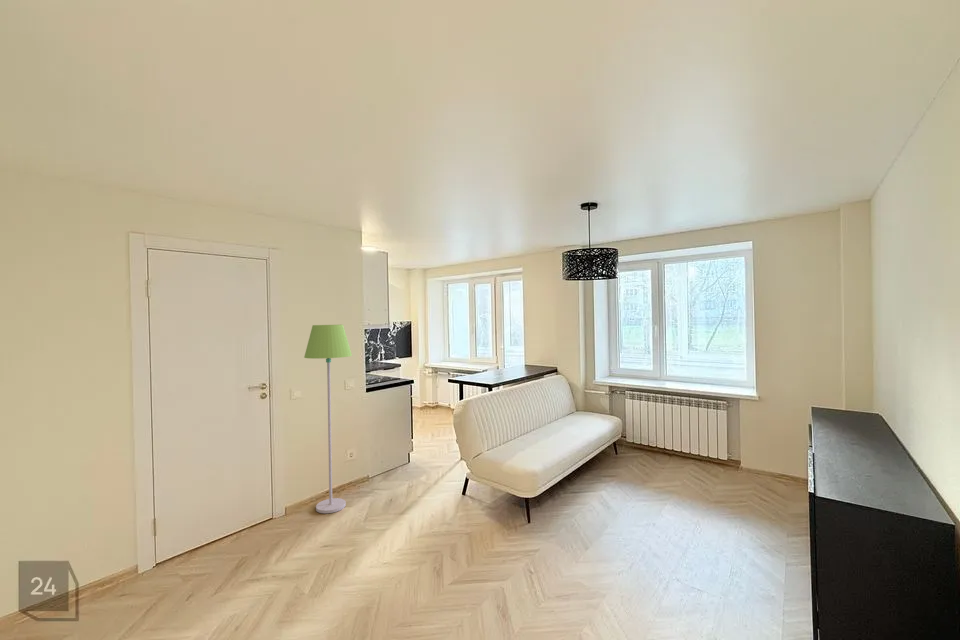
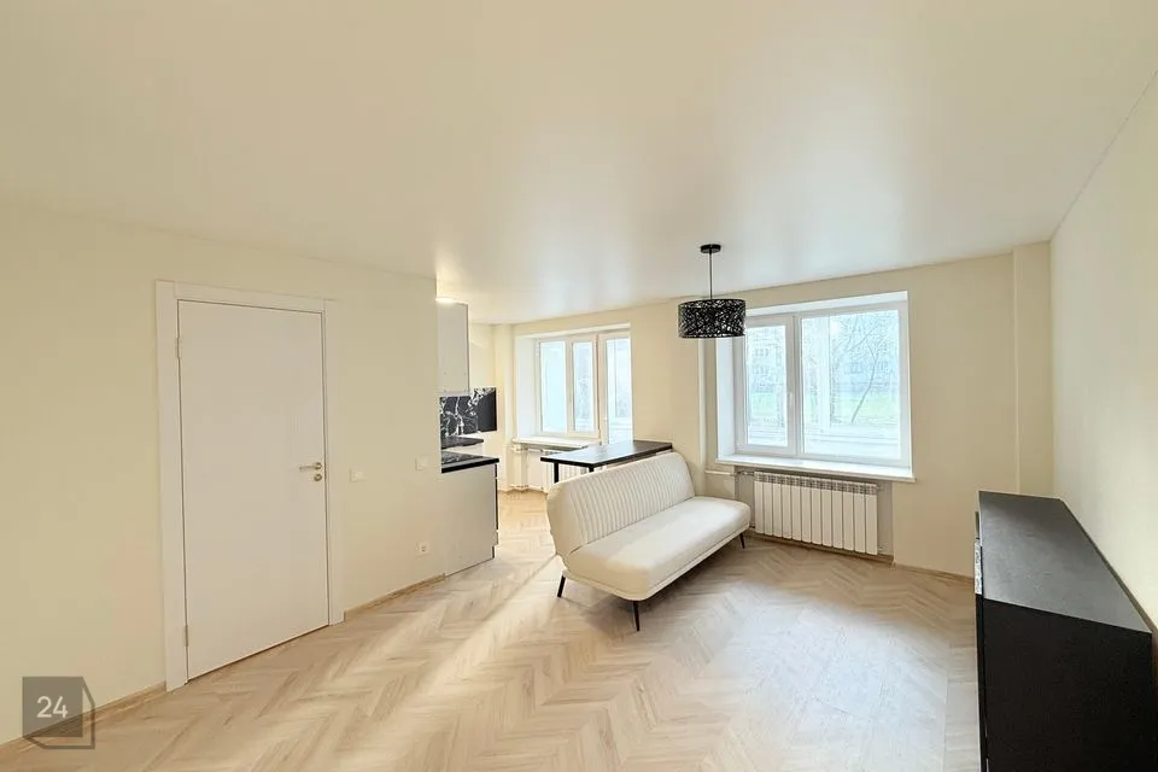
- floor lamp (329, 415)
